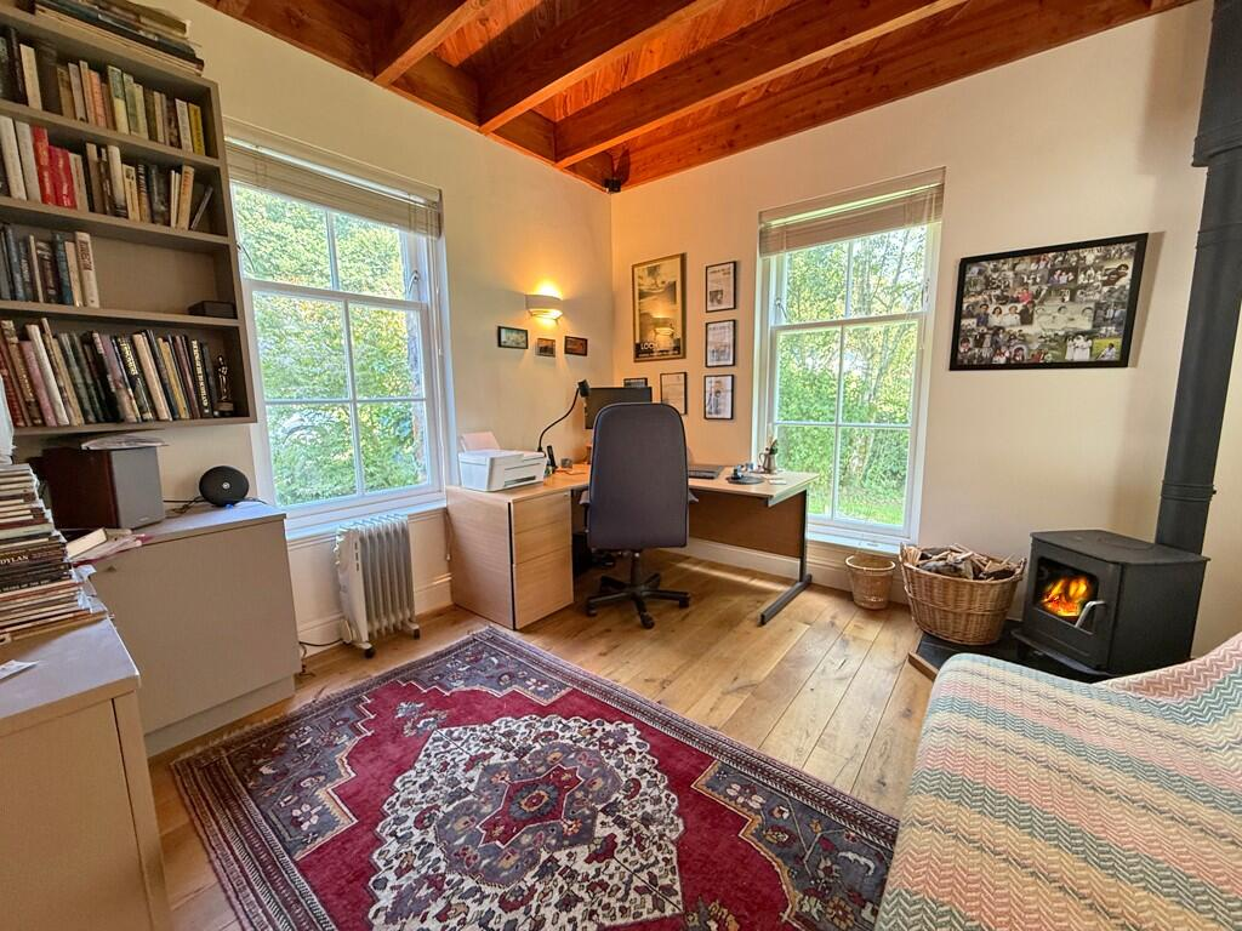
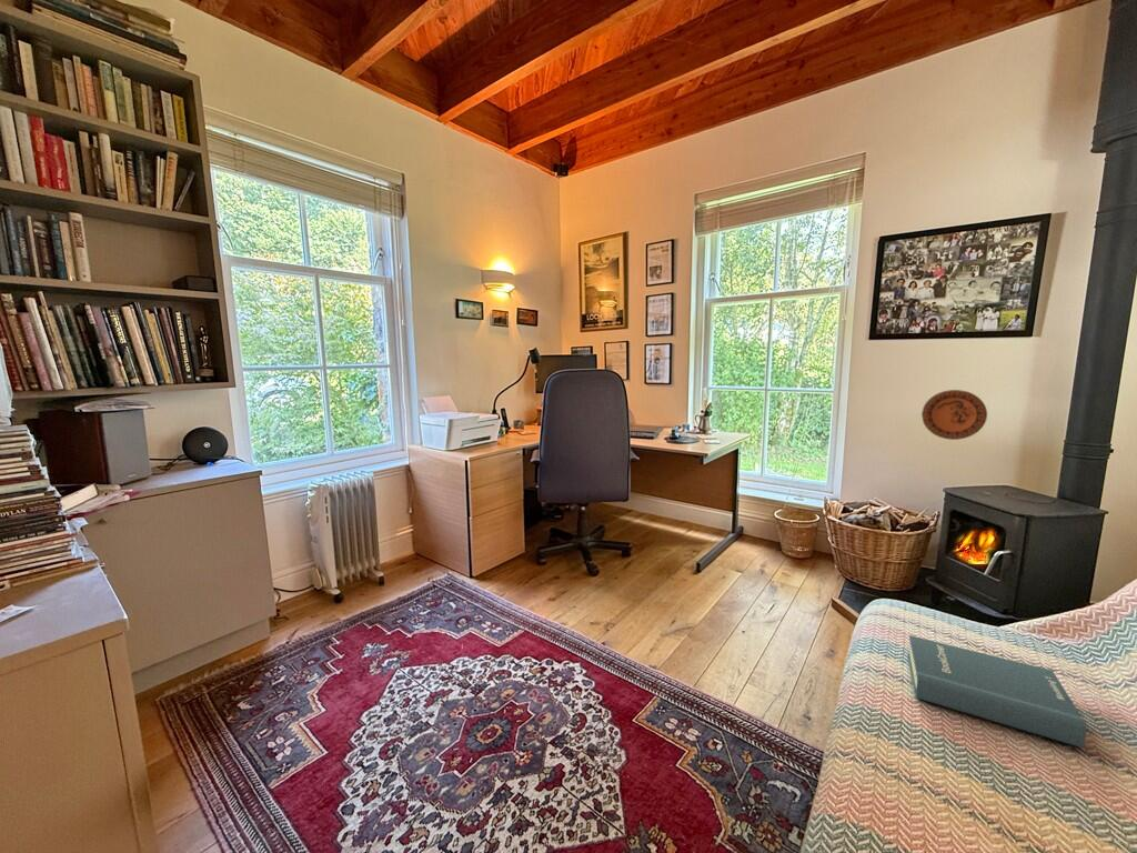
+ decorative plate (953, 414)
+ hardback book (984, 685)
